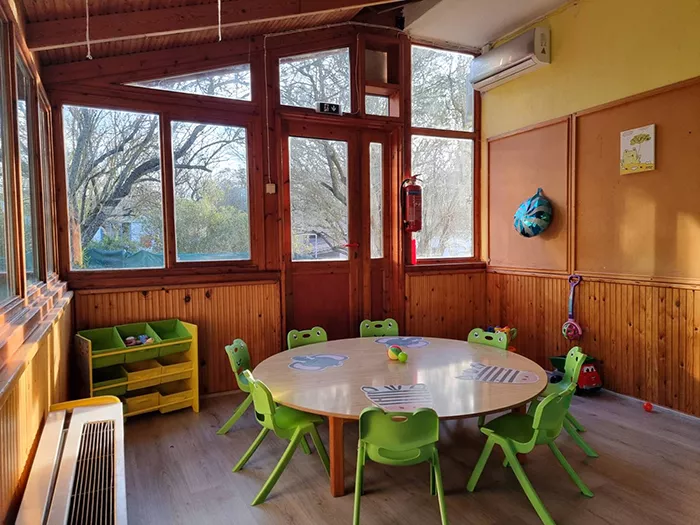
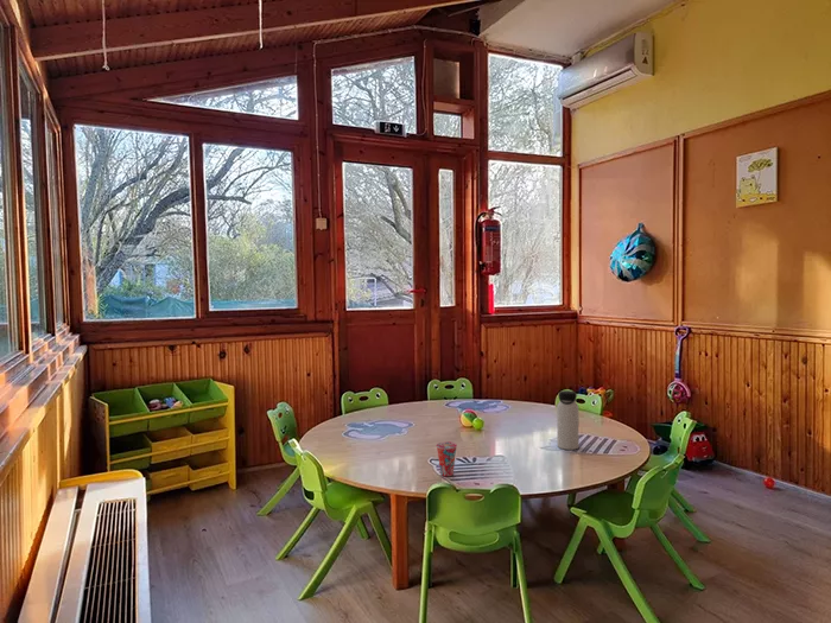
+ water bottle (567, 419)
+ cup (446, 459)
